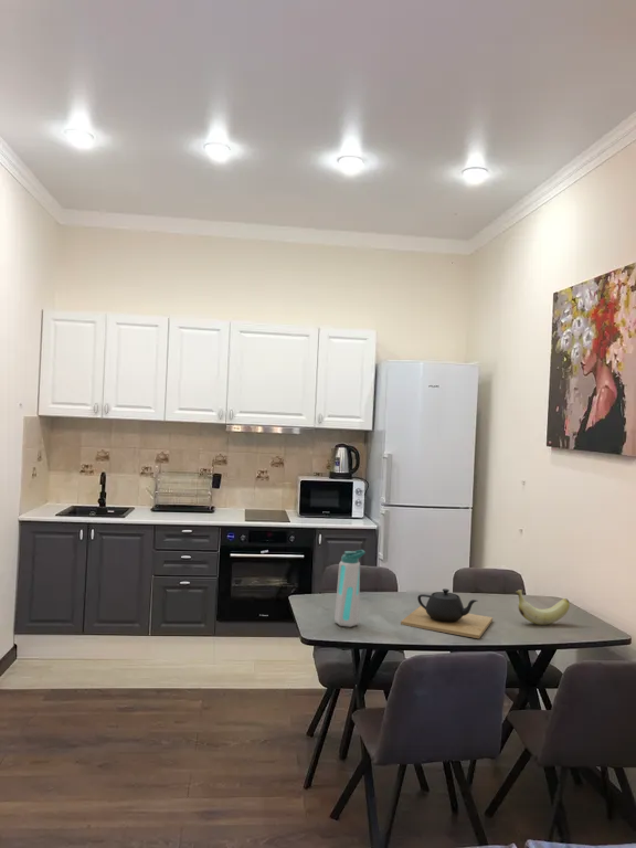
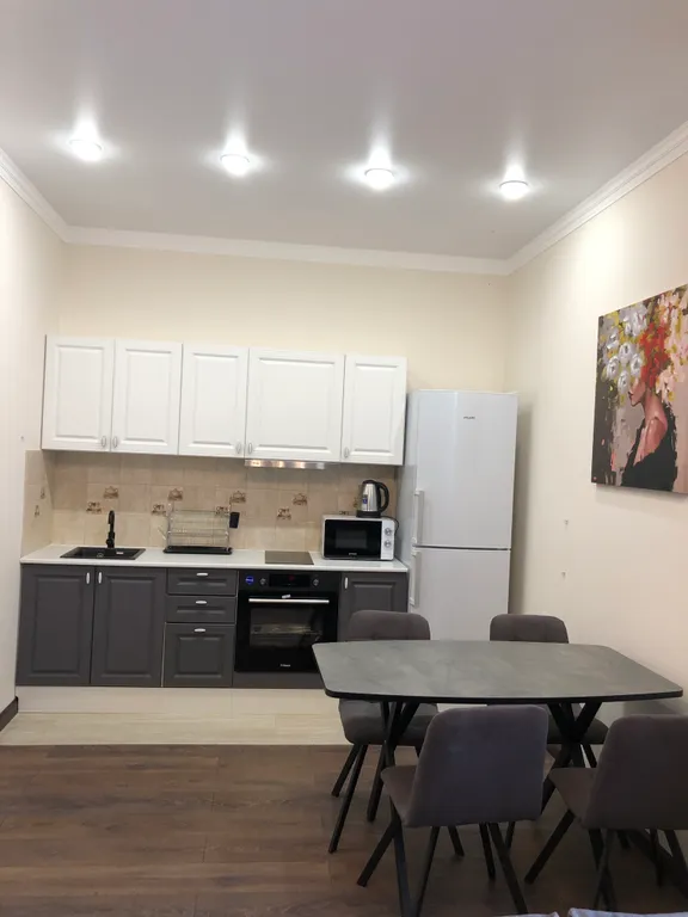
- banana (542, 610)
- teapot (448, 605)
- water bottle (350, 586)
